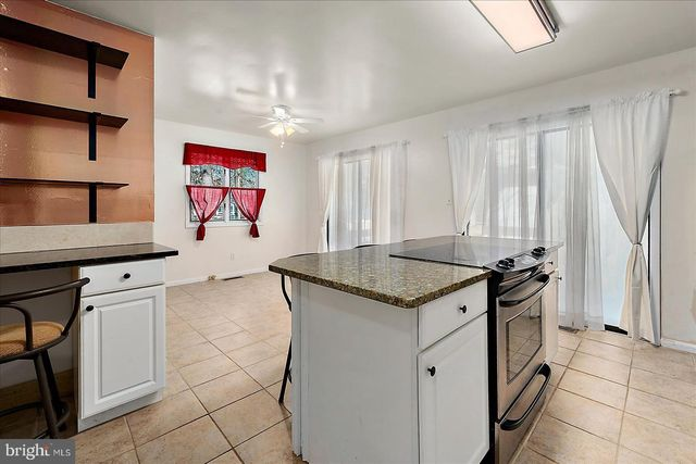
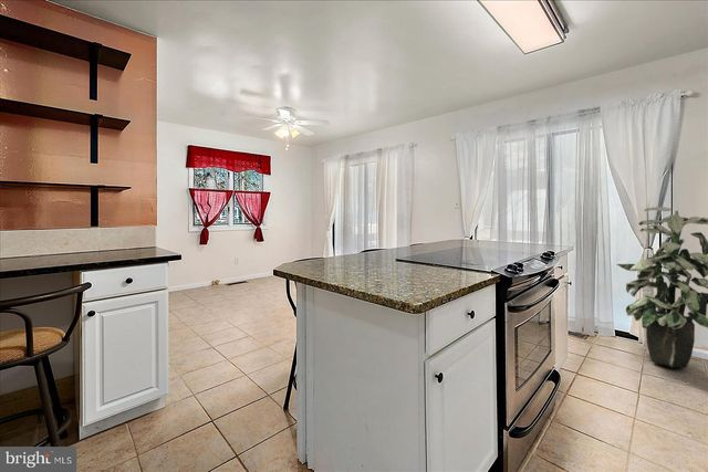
+ indoor plant (666, 284)
